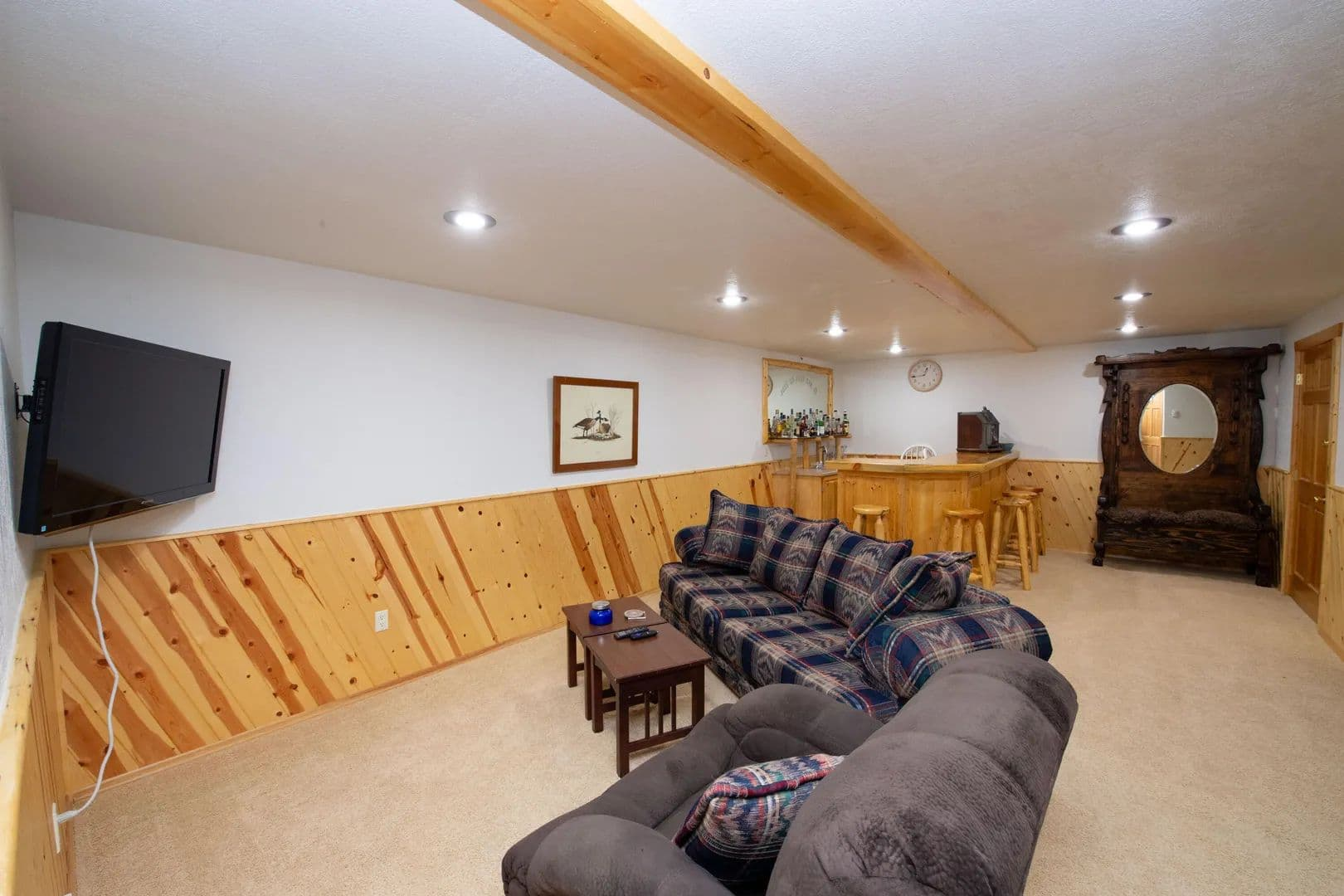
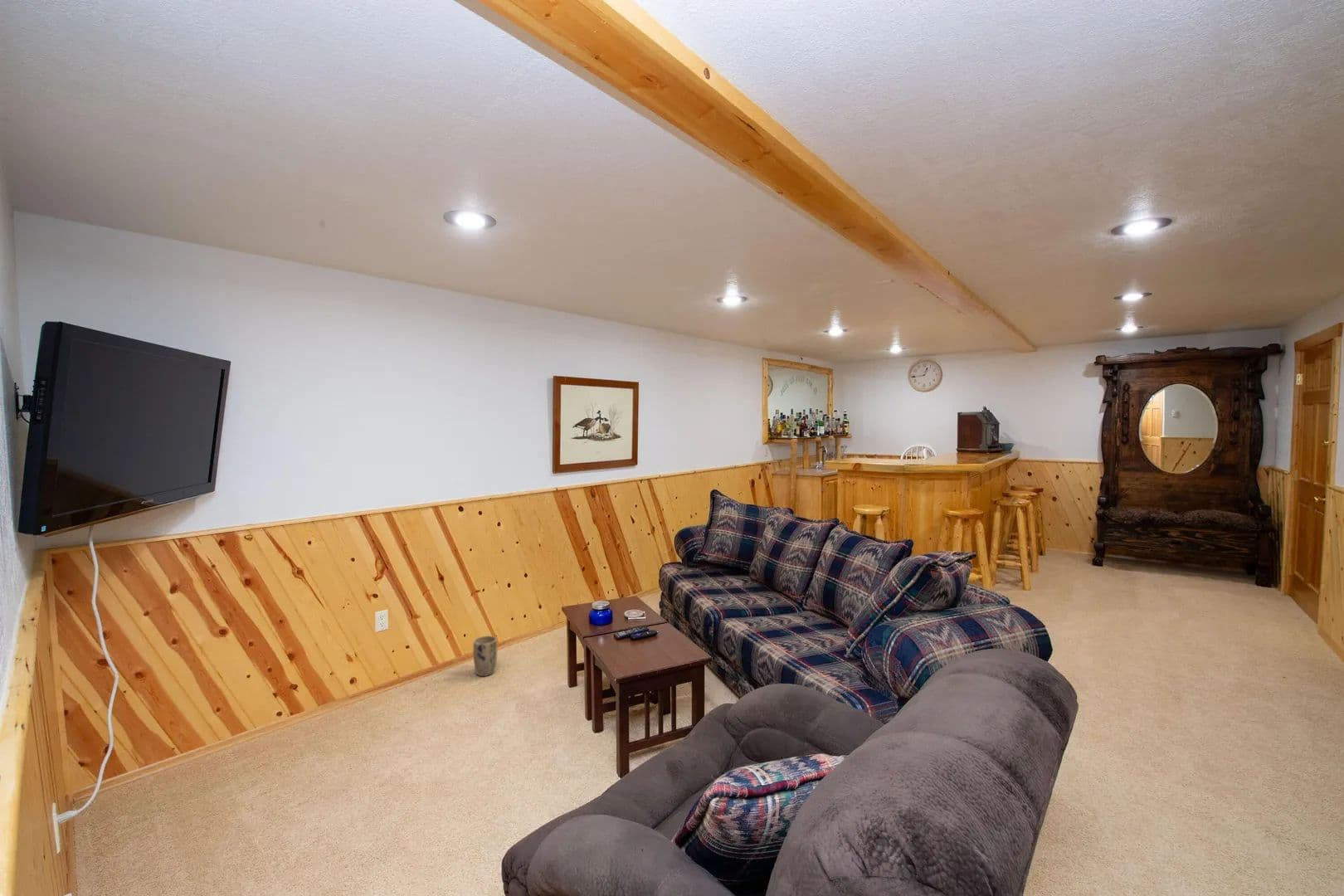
+ plant pot (485, 656)
